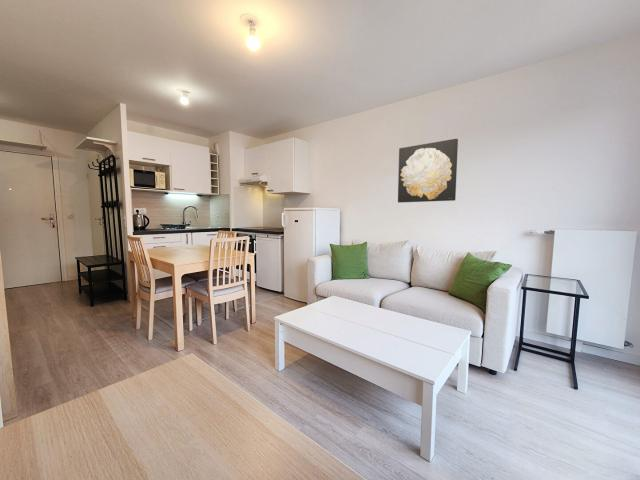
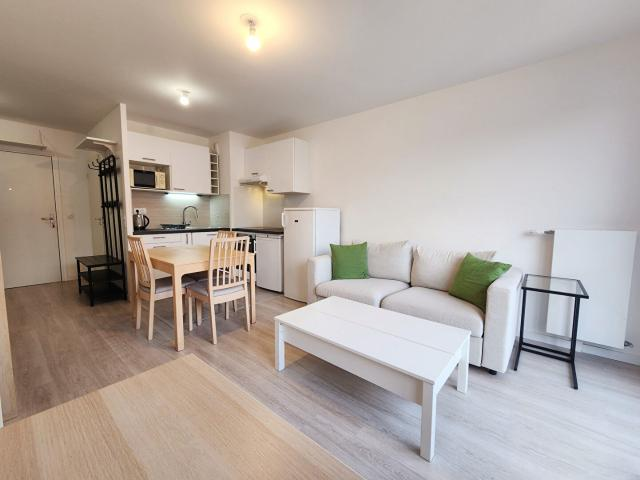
- wall art (425, 173)
